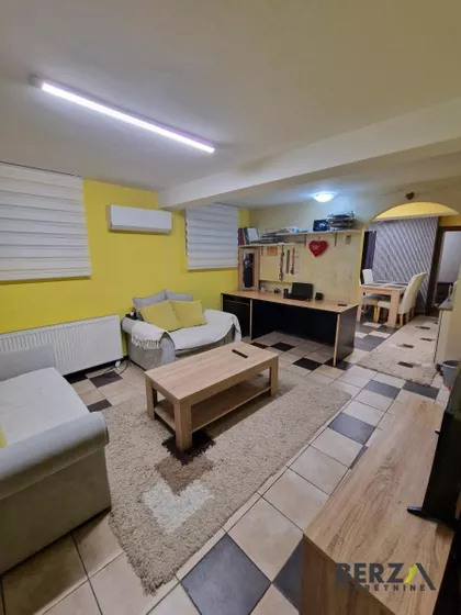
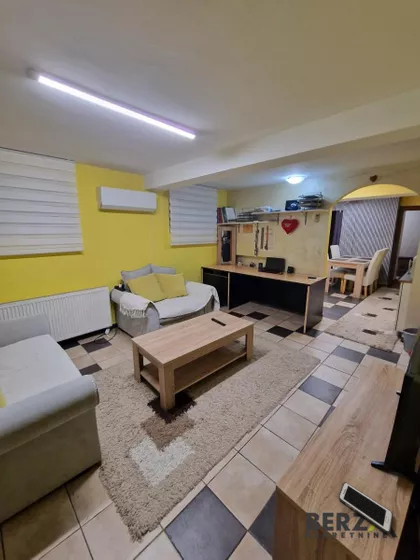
+ cell phone (364, 505)
